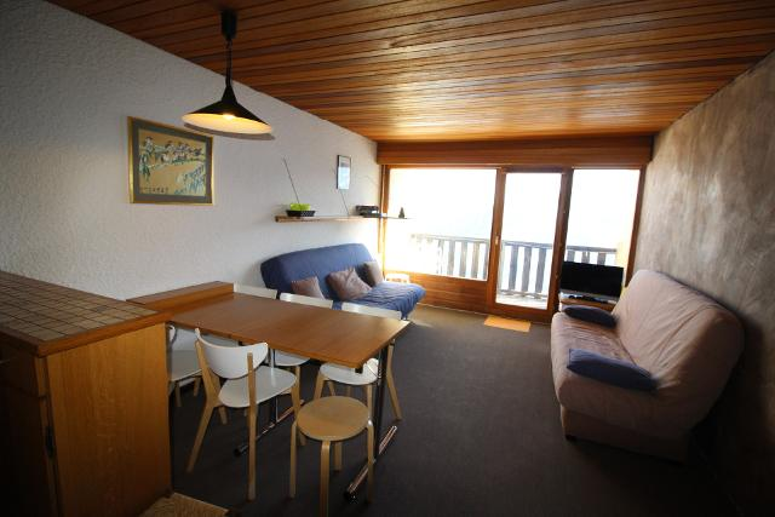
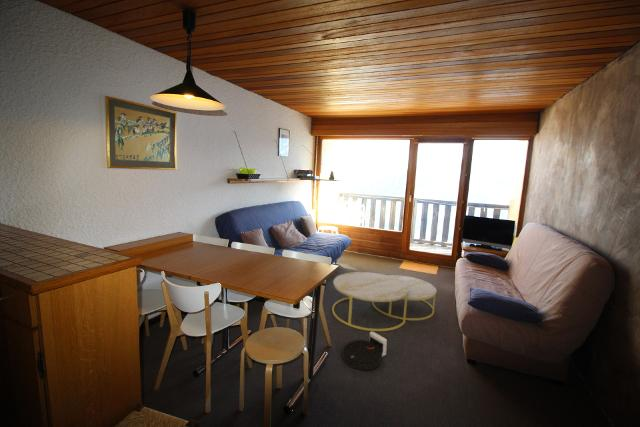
+ robot vacuum (365, 349)
+ coffee table (385, 295)
